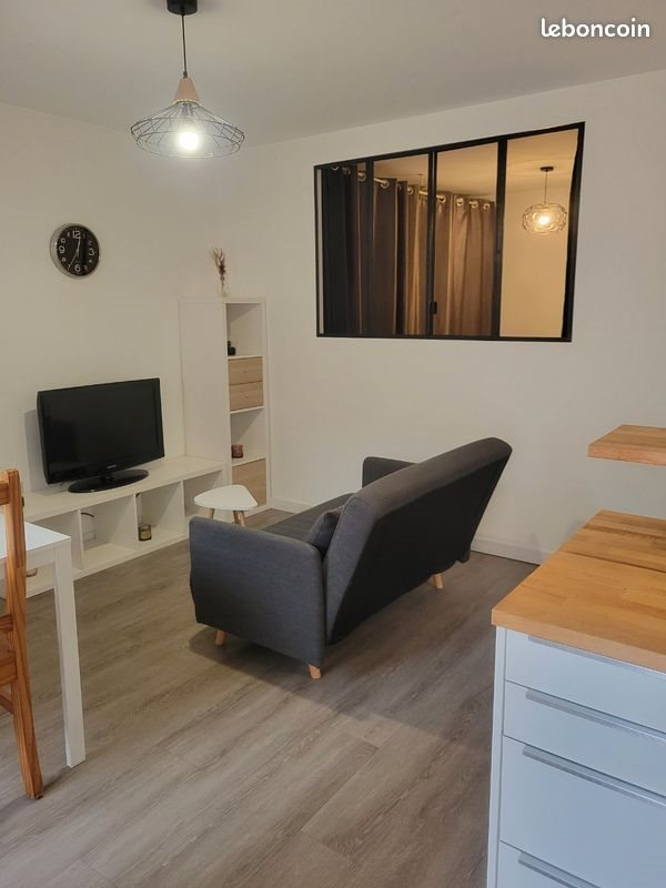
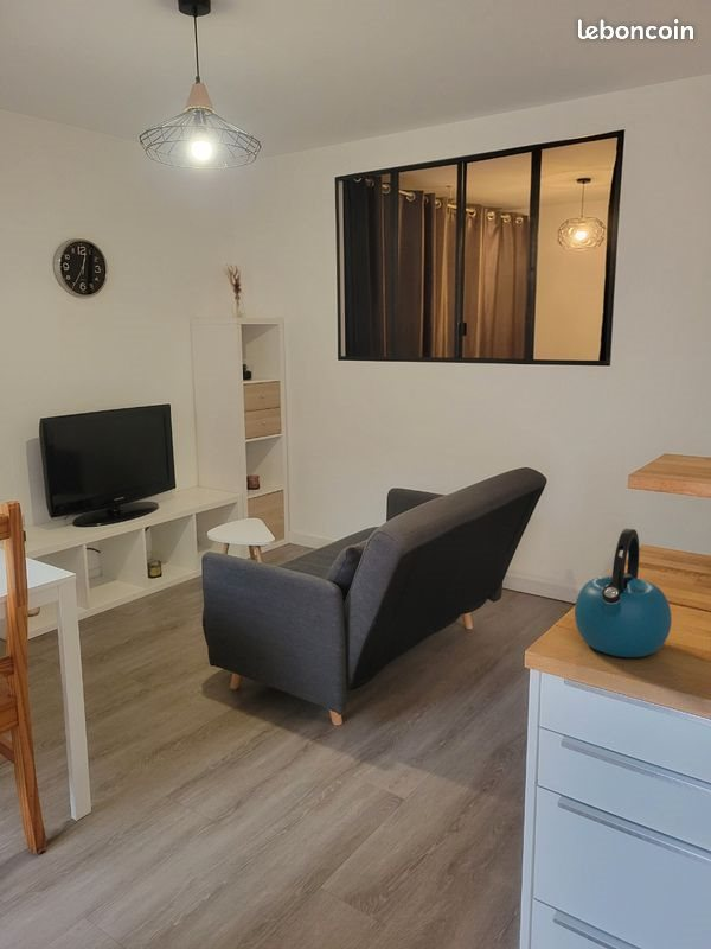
+ kettle (621, 591)
